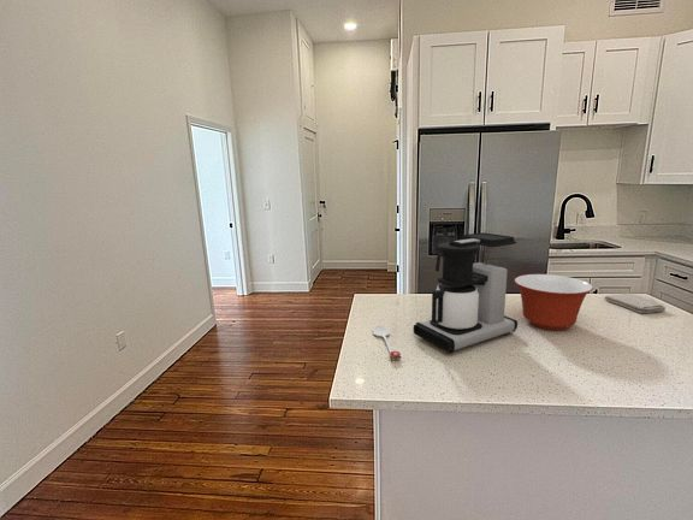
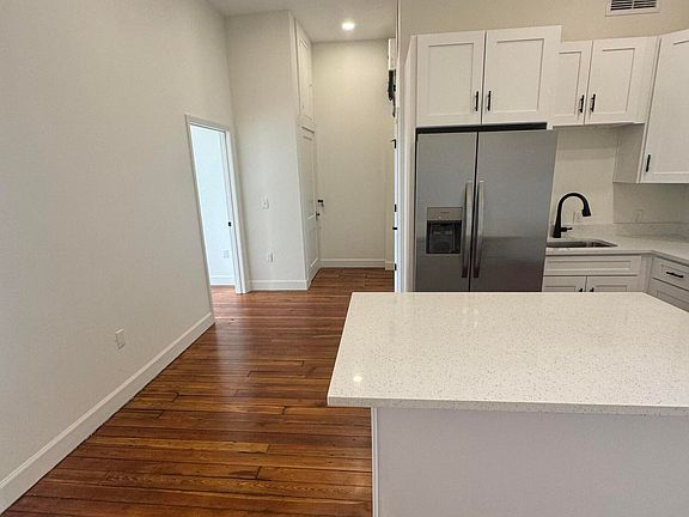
- spoon (386, 341)
- coffee maker (467, 288)
- washcloth (634, 302)
- mixing bowl (550, 303)
